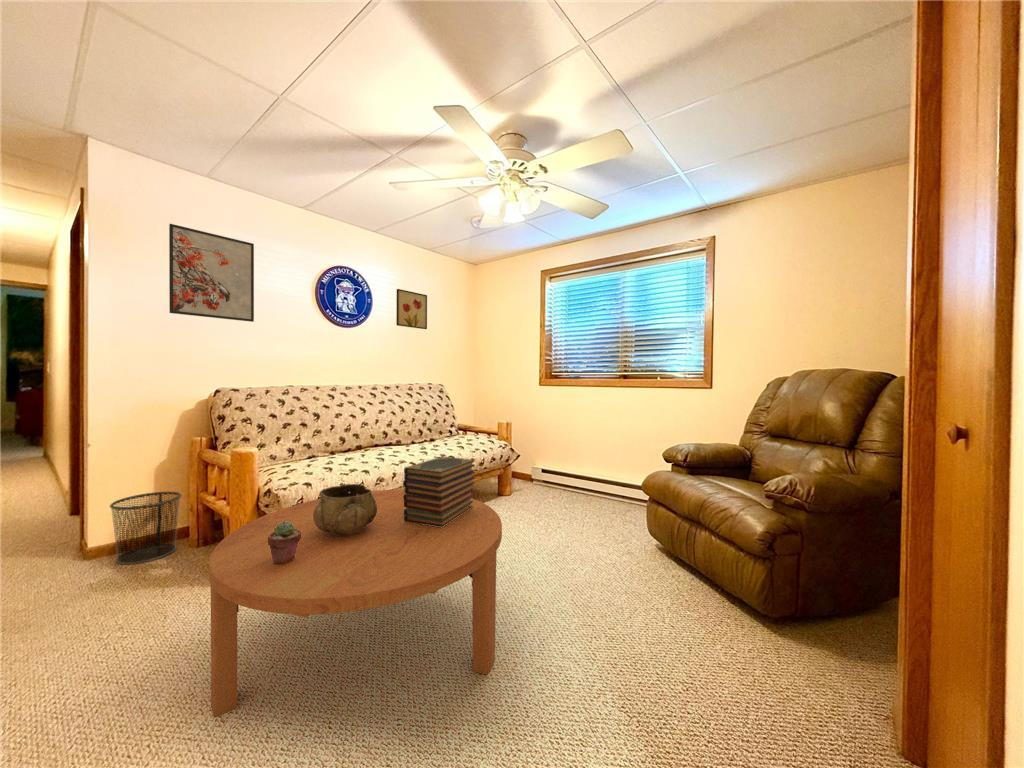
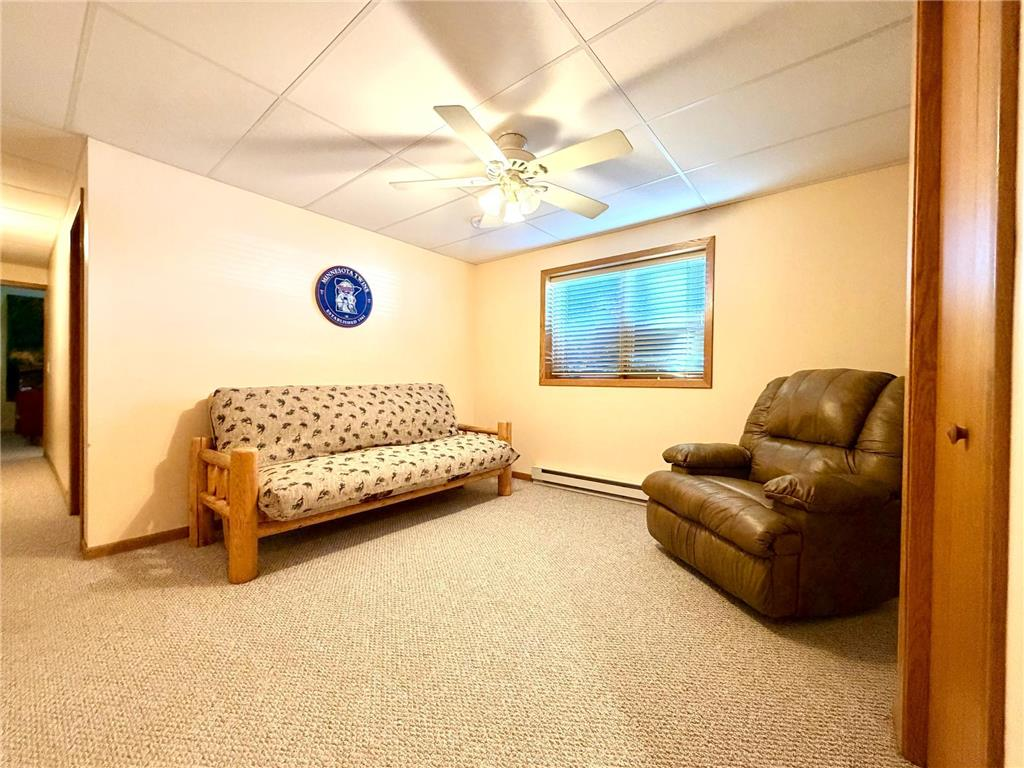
- wall art (411, 309)
- decorative bowl (345, 509)
- book stack (440, 488)
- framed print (214, 276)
- coffee table (372, 582)
- waste bin (147, 527)
- potted succulent (284, 540)
